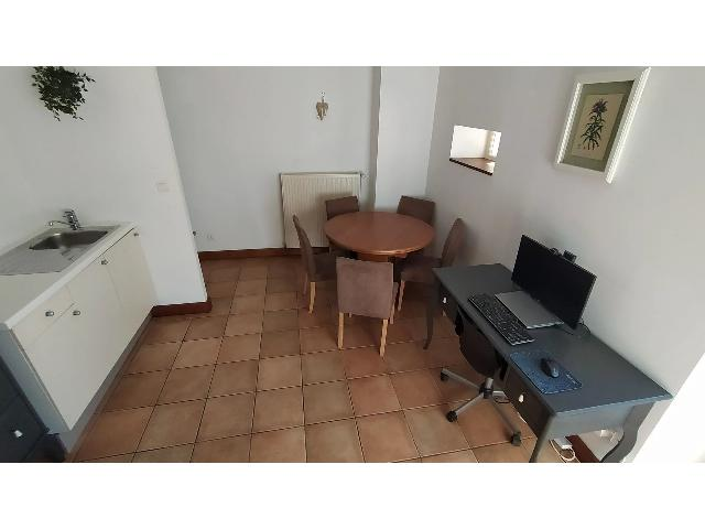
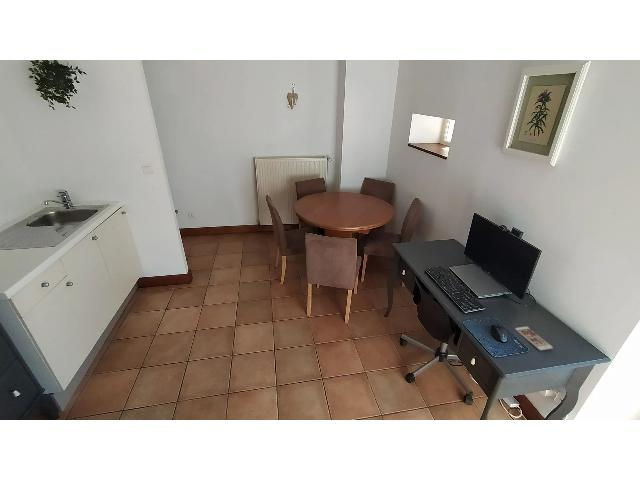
+ smartphone (533, 337)
